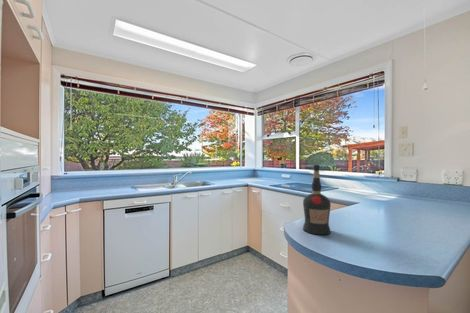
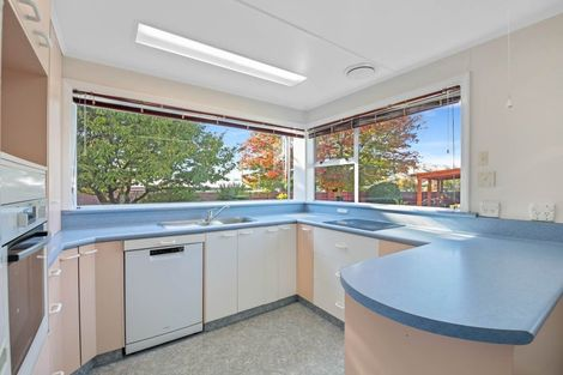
- liquor bottle (316, 197)
